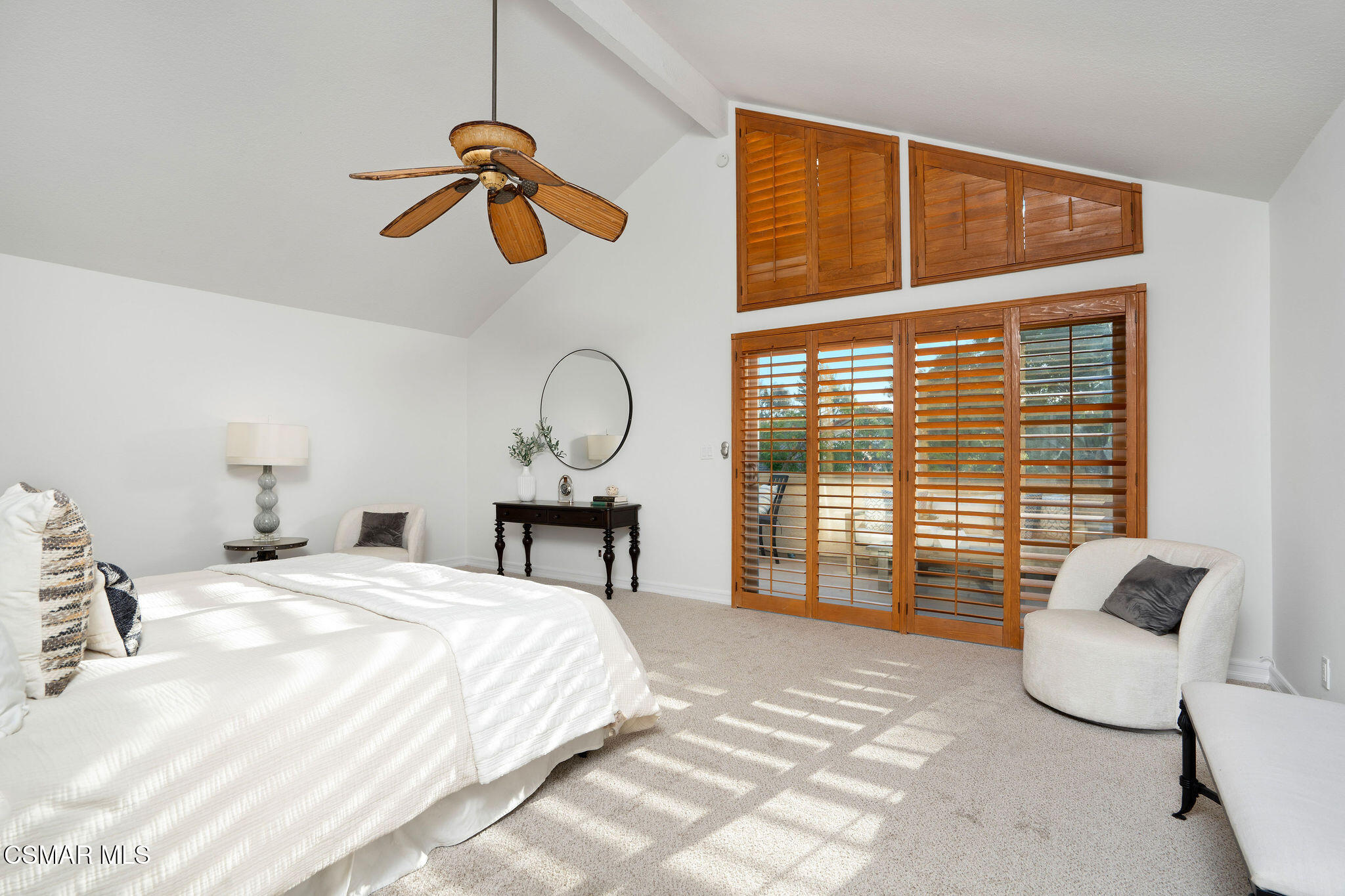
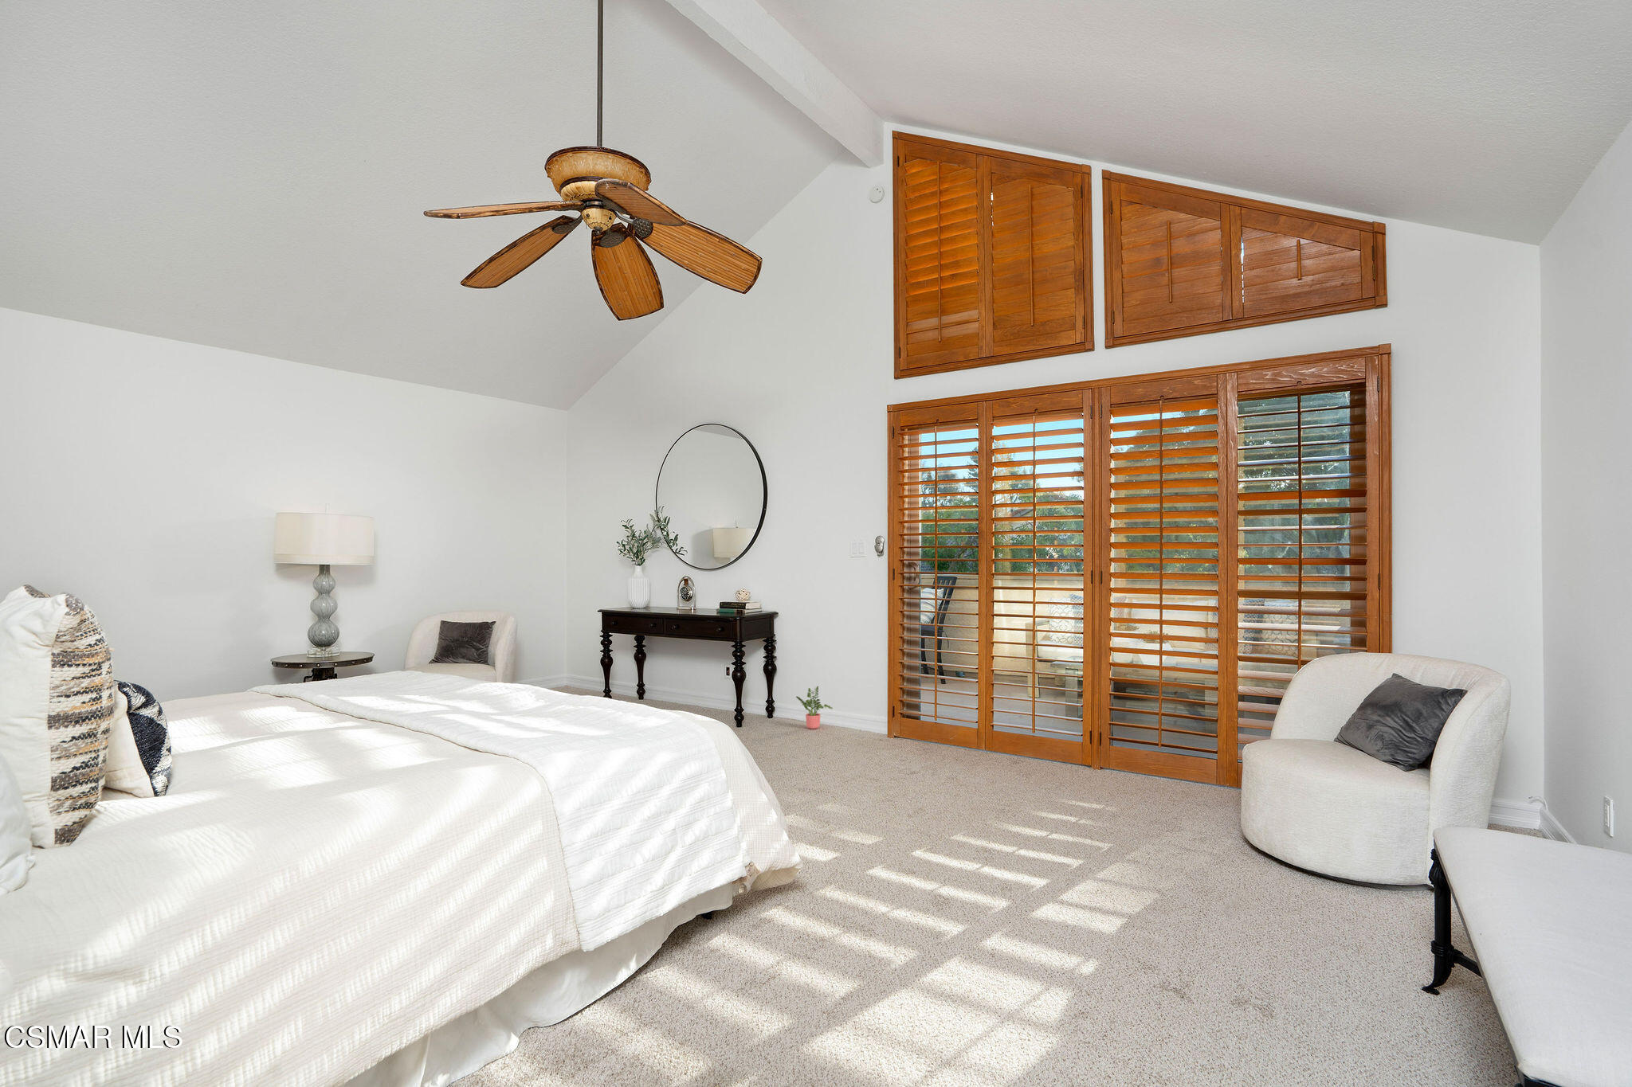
+ potted plant (814, 708)
